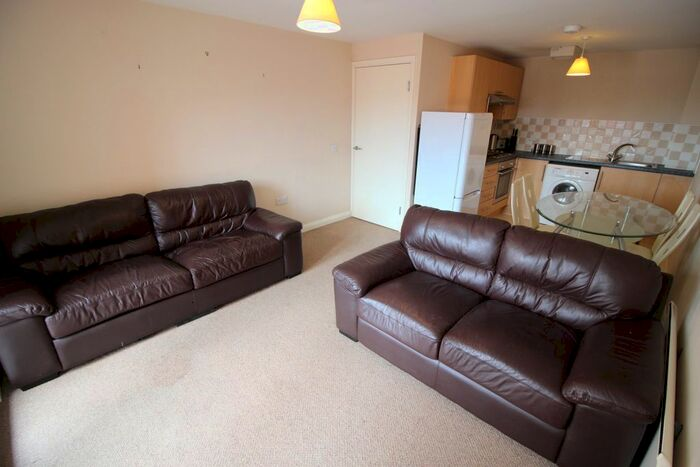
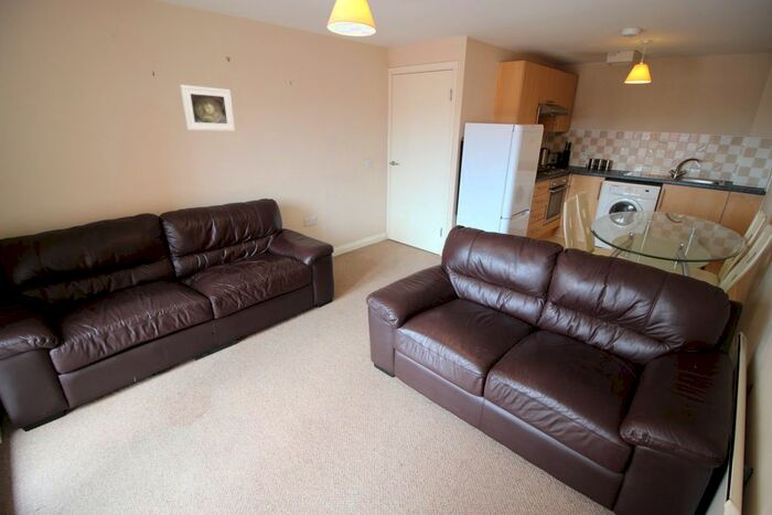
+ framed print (208, 109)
